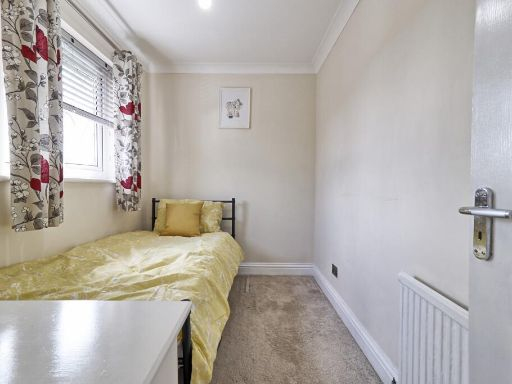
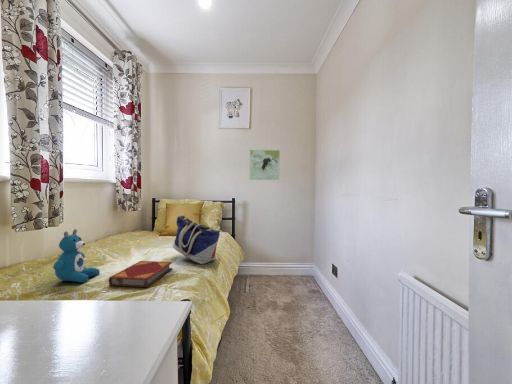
+ hardback book (143, 272)
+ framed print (264, 165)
+ tote bag (196, 238)
+ teddy bear (77, 254)
